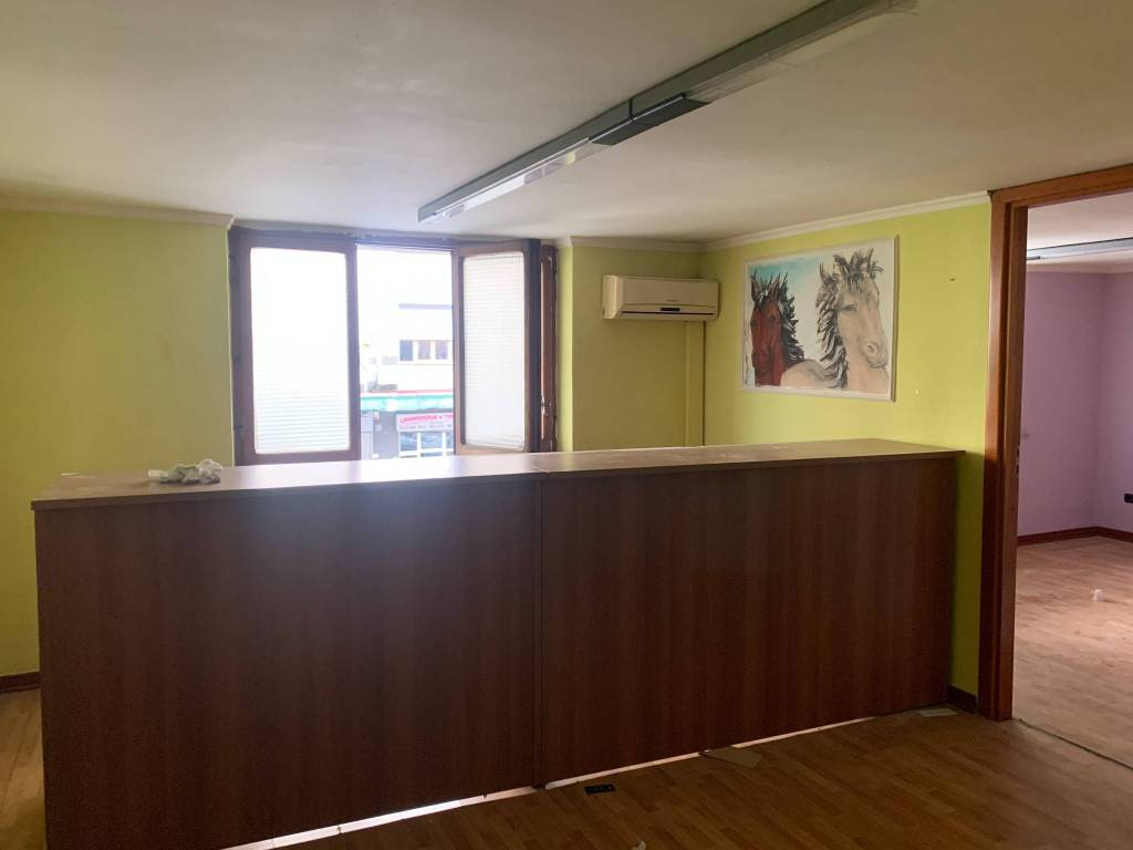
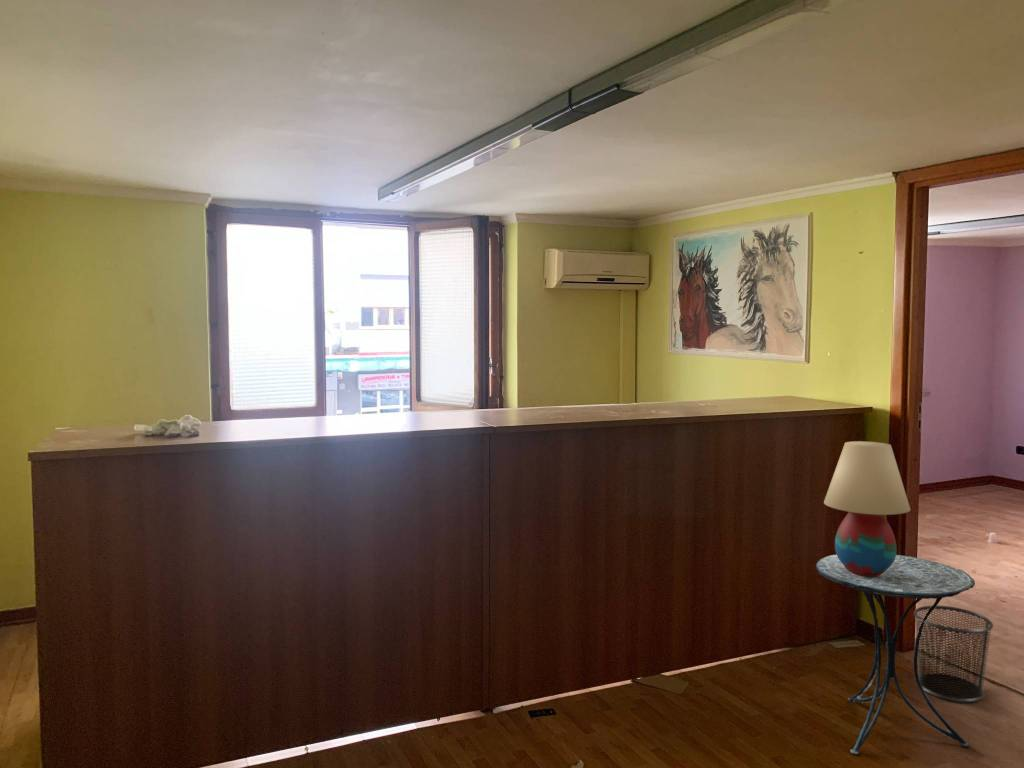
+ table lamp (866, 507)
+ waste bin (951, 652)
+ side table (889, 650)
